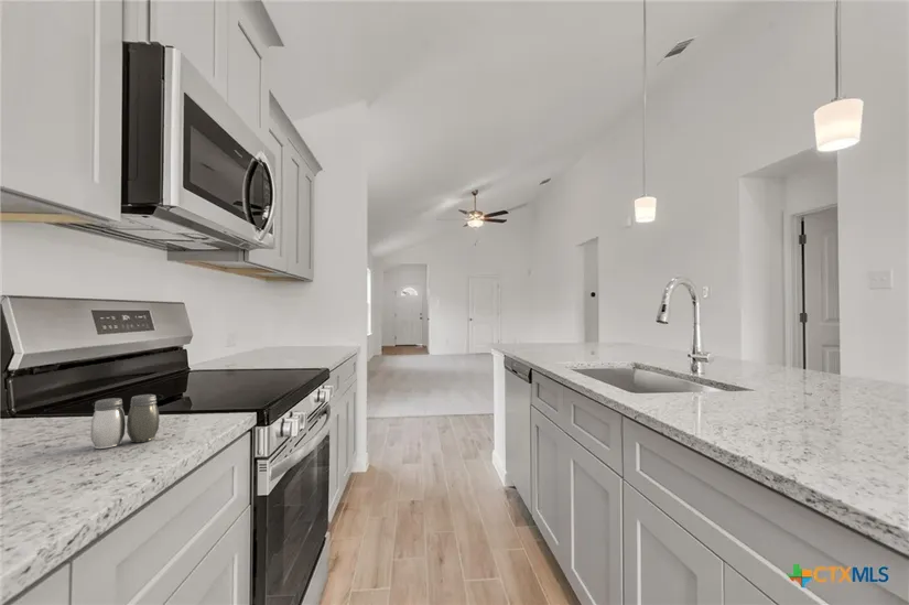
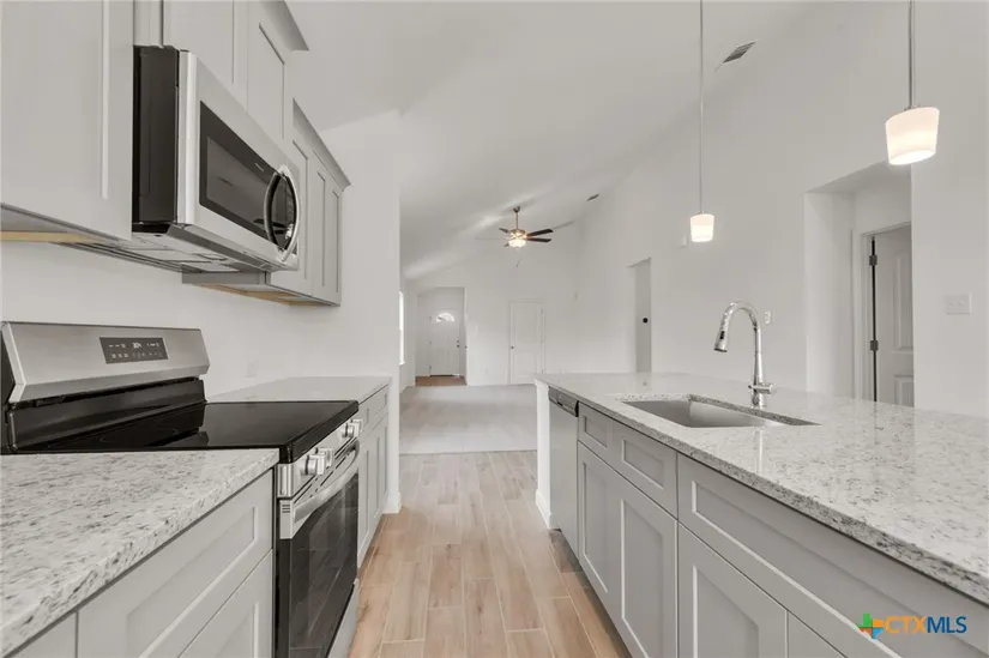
- salt and pepper shaker (127, 420)
